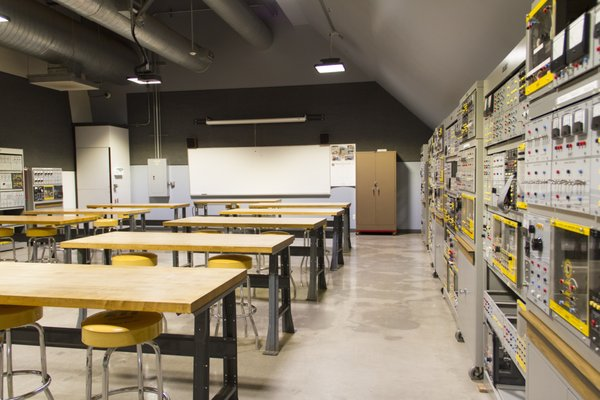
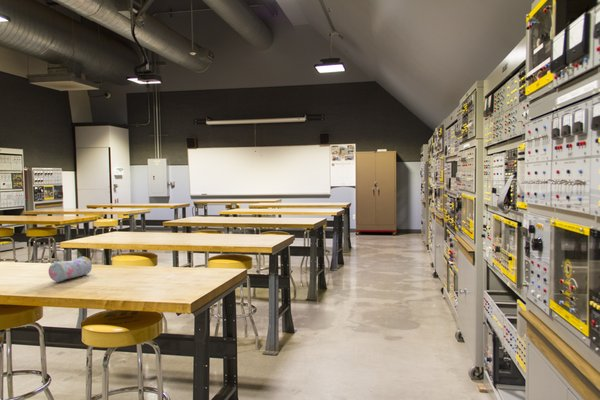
+ pencil case (71, 268)
